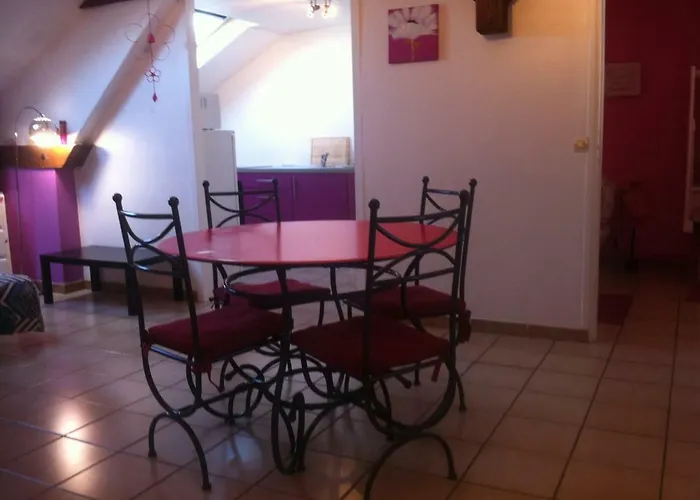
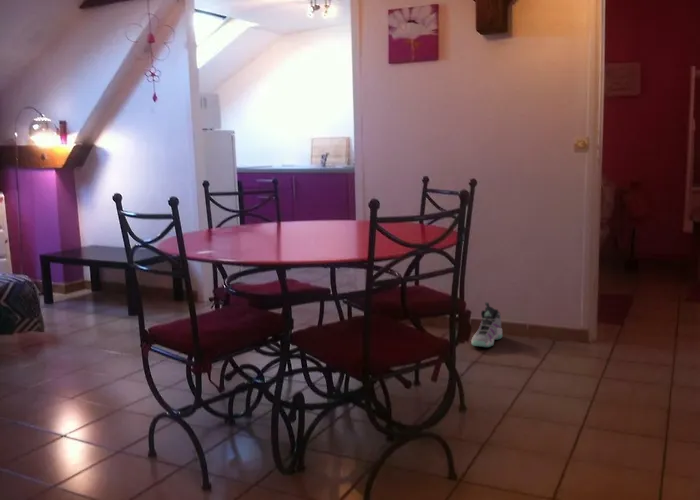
+ sneaker (486, 322)
